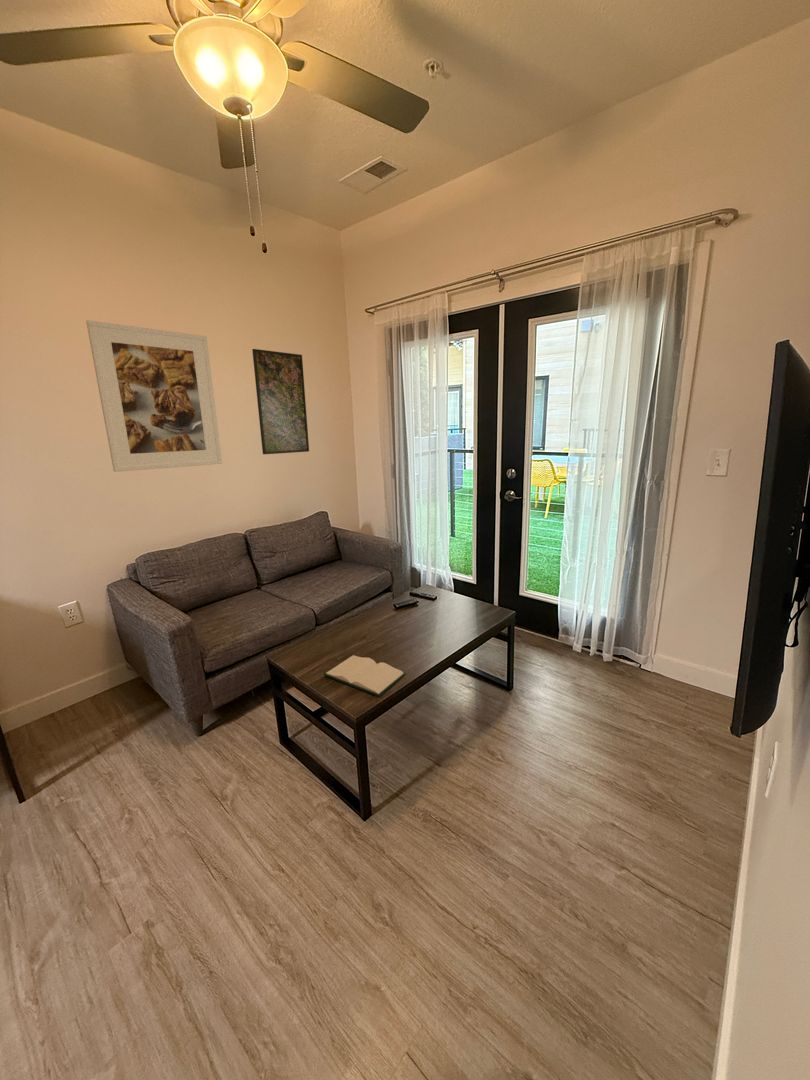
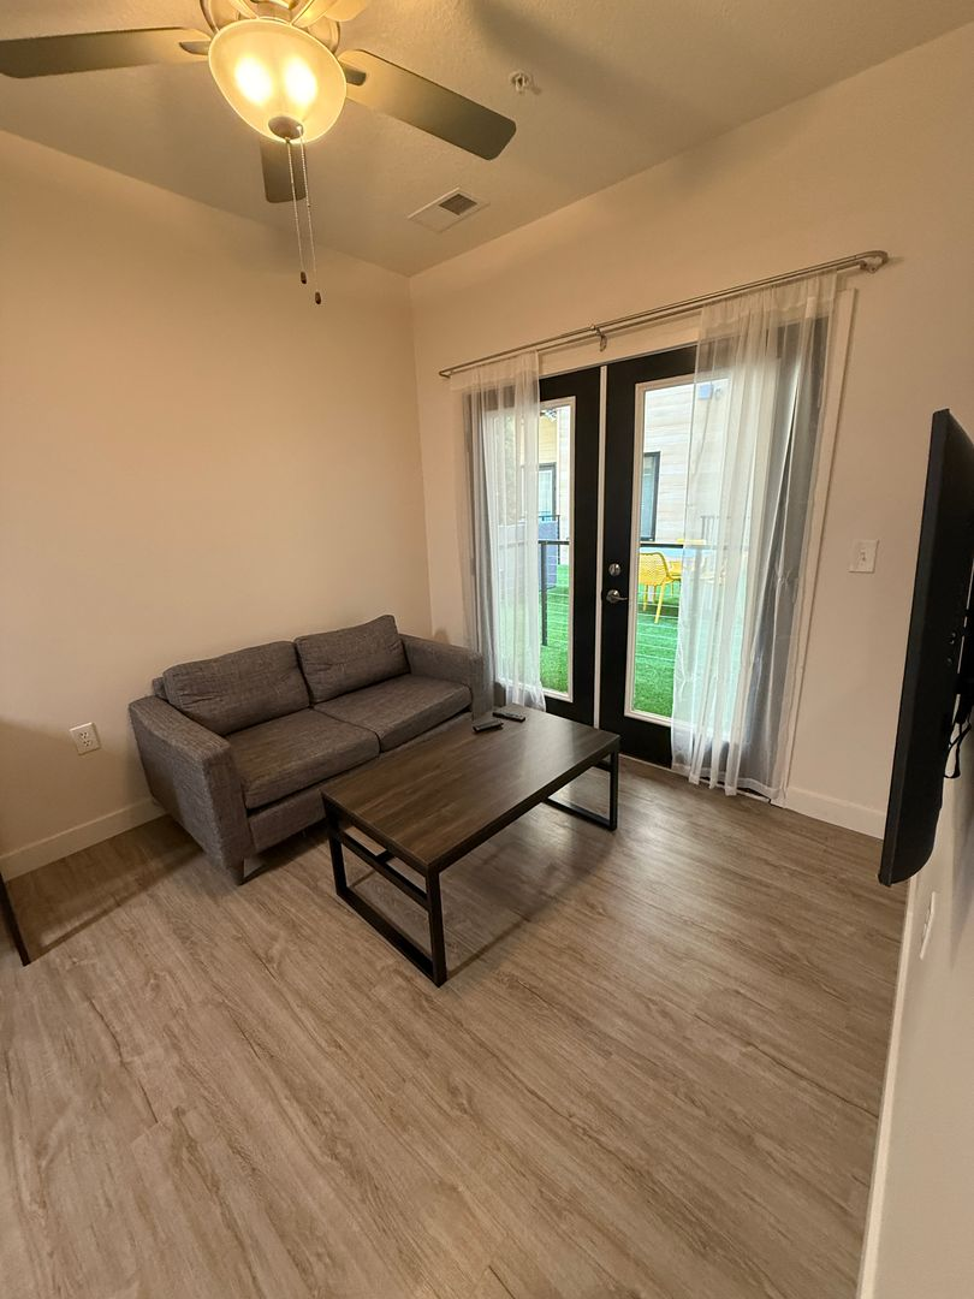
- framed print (162, 400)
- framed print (282, 403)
- hardback book (364, 672)
